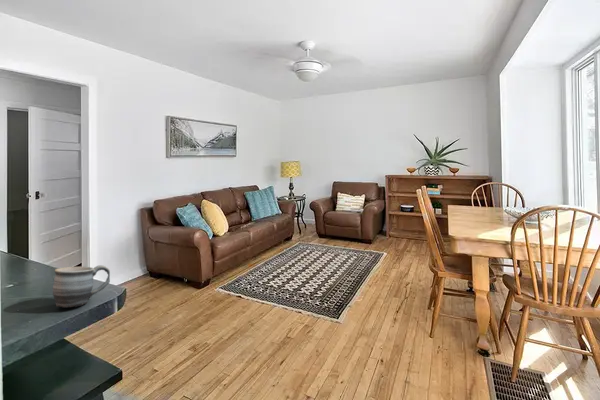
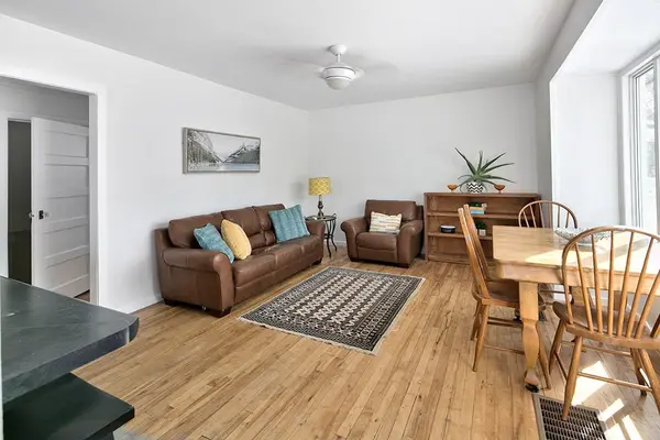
- mug (81, 284)
